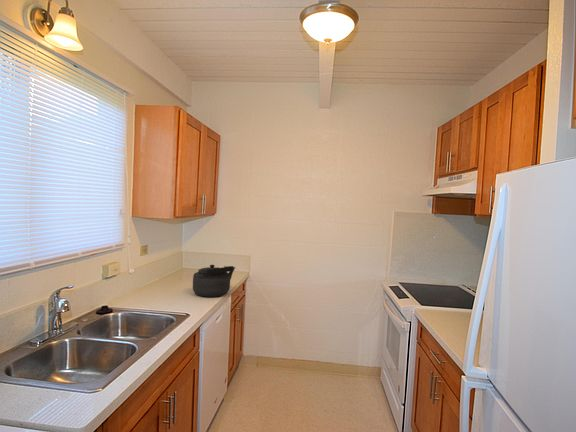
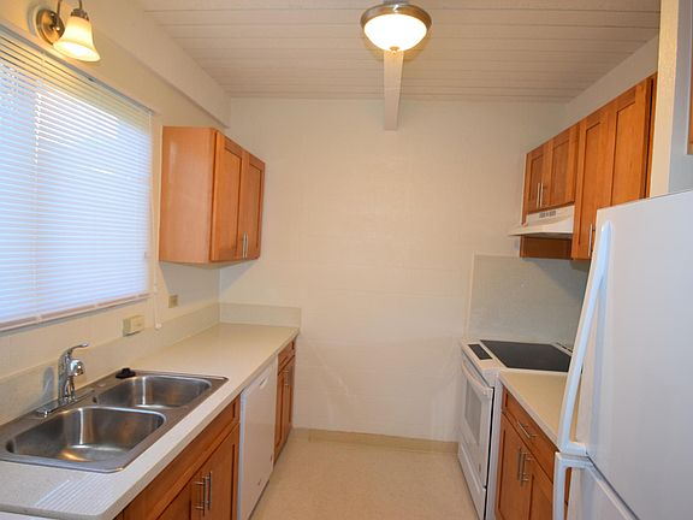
- kettle (213, 278)
